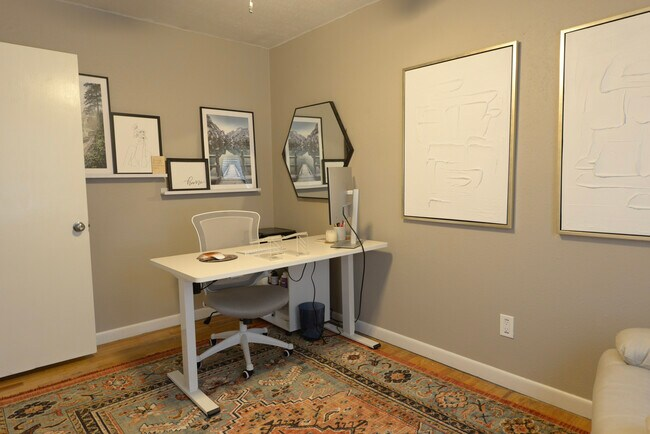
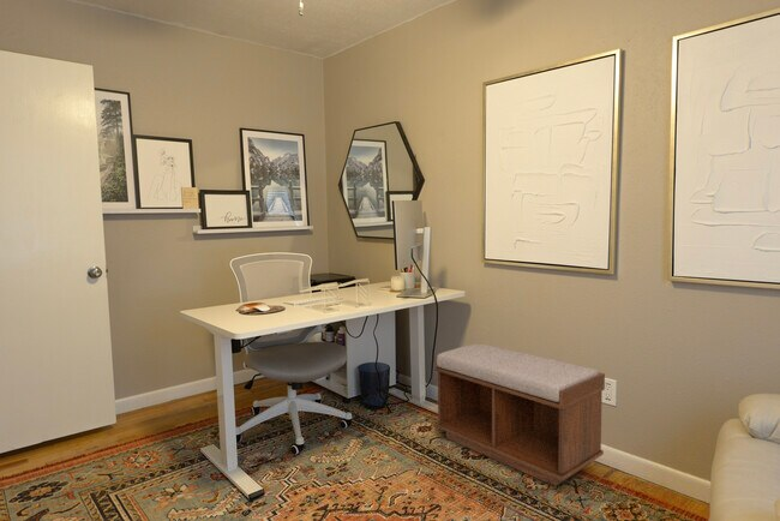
+ bench (512, 405)
